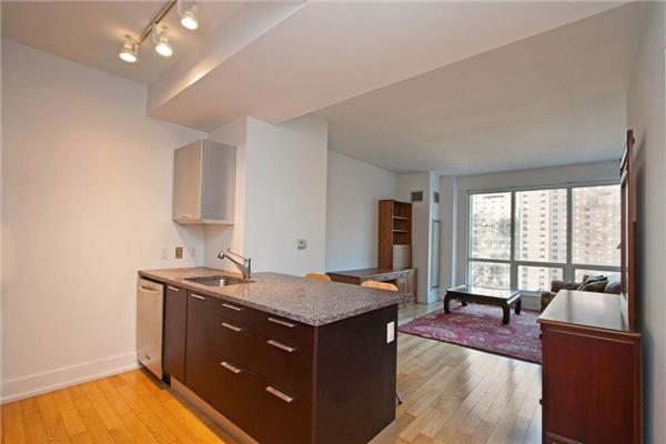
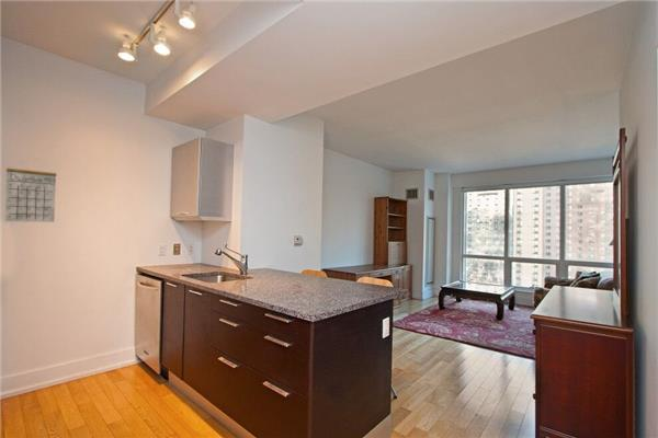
+ calendar (32, 189)
